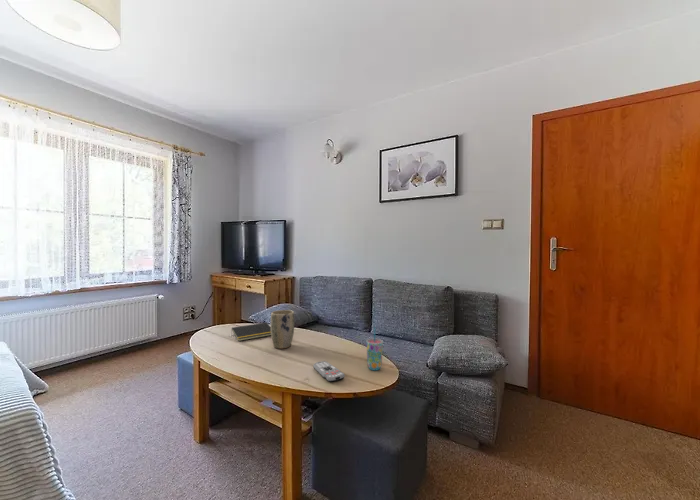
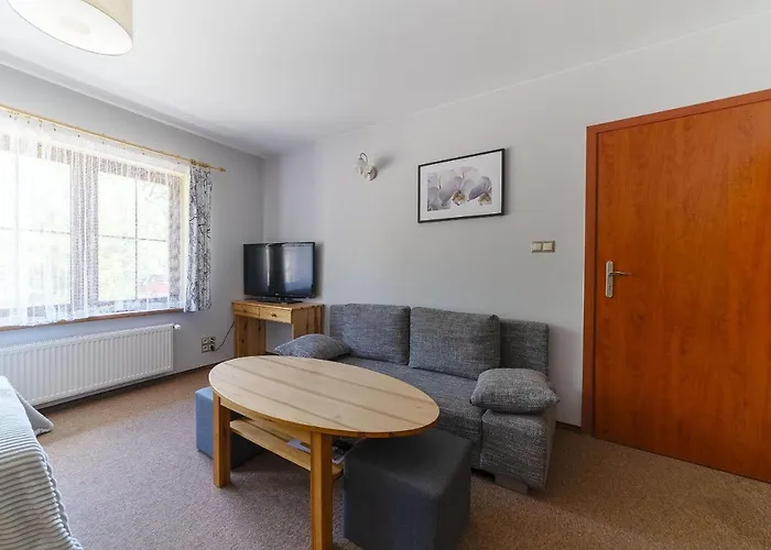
- notepad (253, 331)
- cup (374, 347)
- plant pot (282, 329)
- remote control (327, 370)
